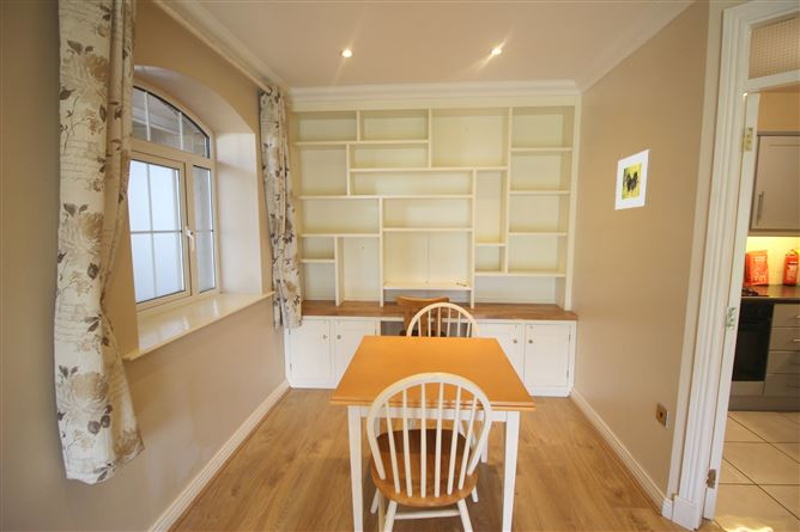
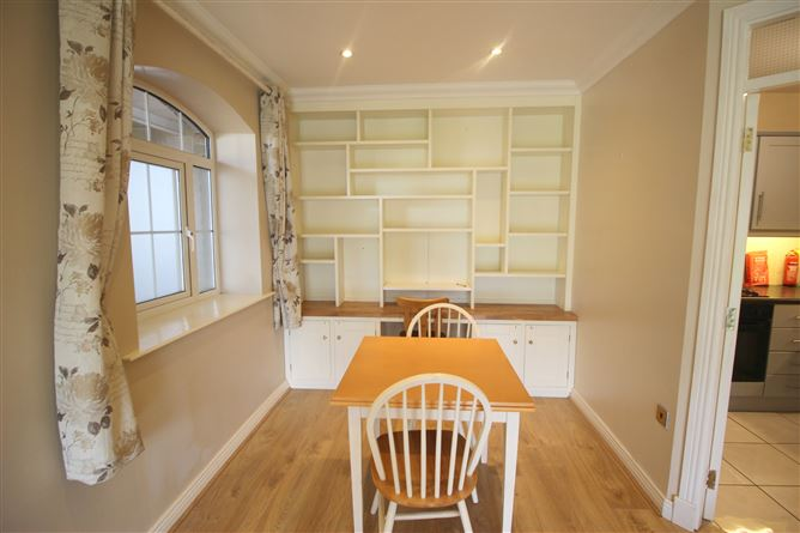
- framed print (631, 182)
